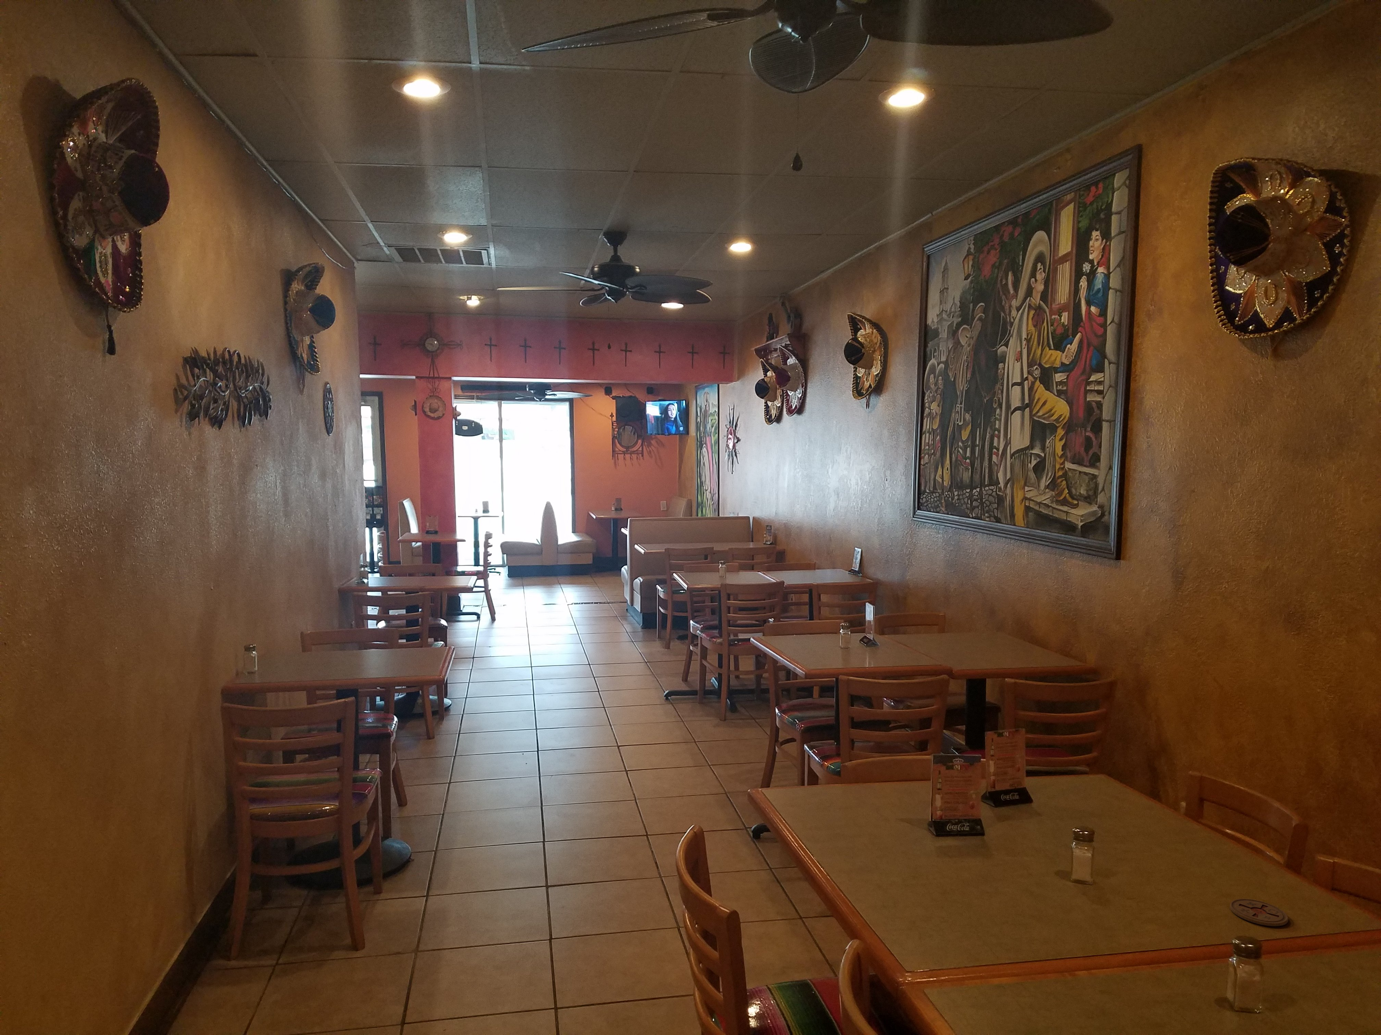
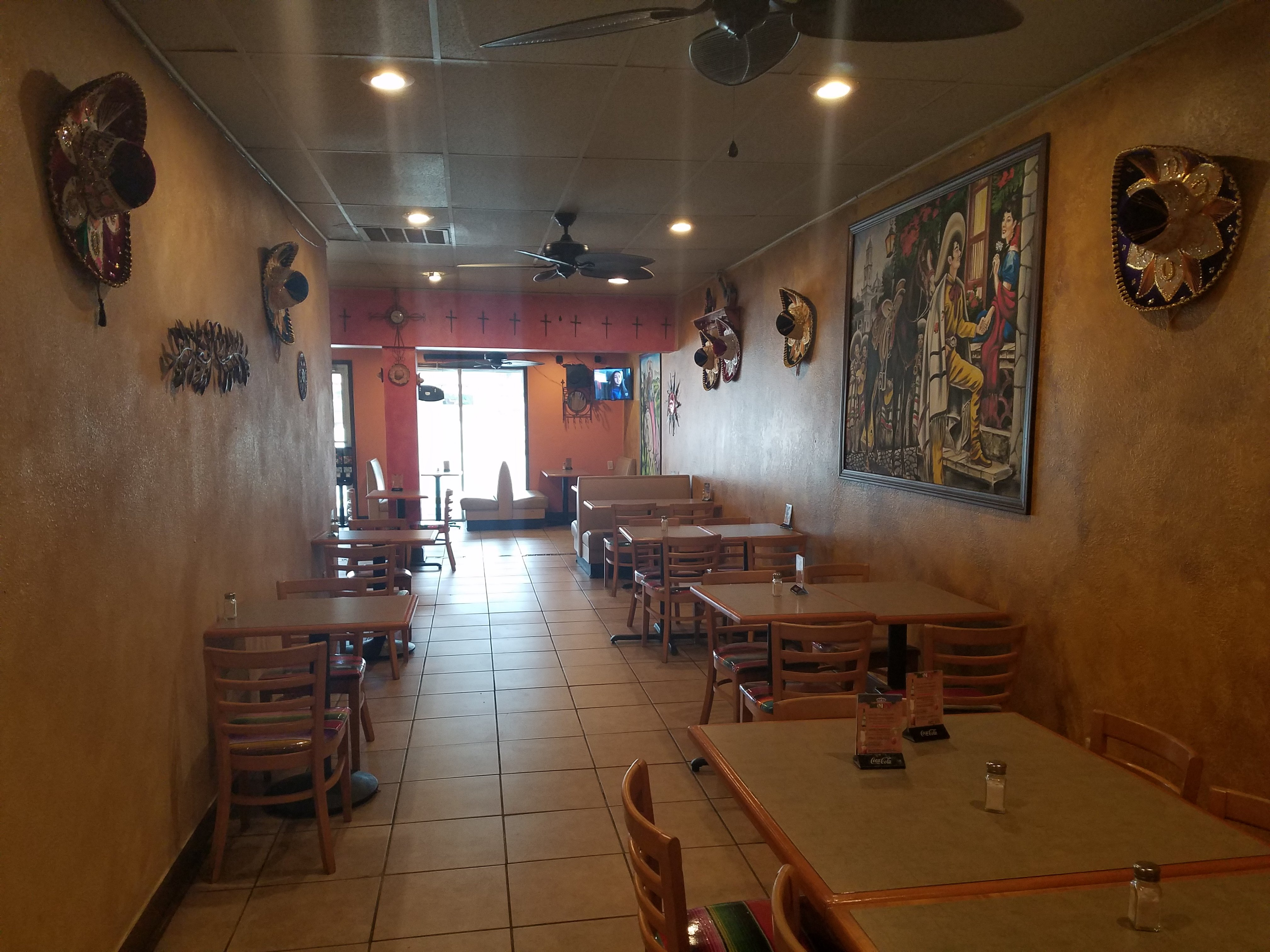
- coaster (1258, 912)
